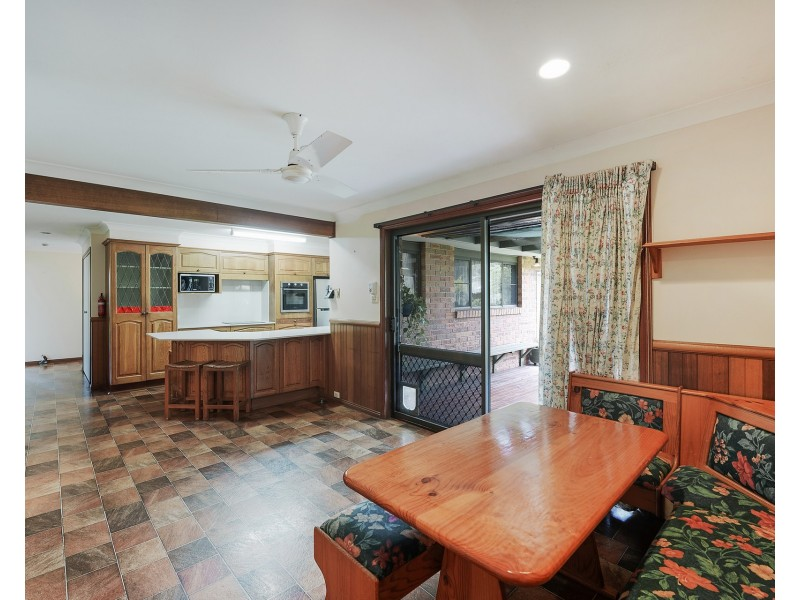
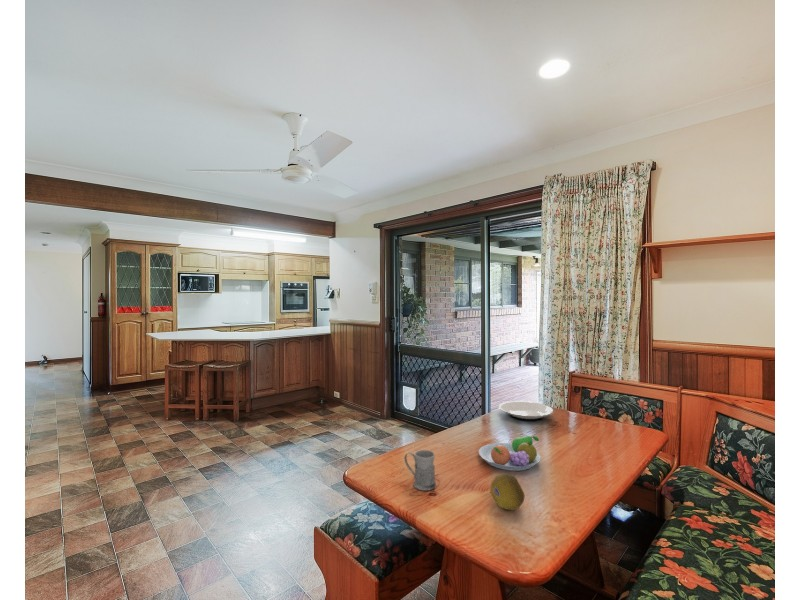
+ plate (525, 411)
+ mug (419, 467)
+ fruit bowl (511, 448)
+ fruit (507, 491)
